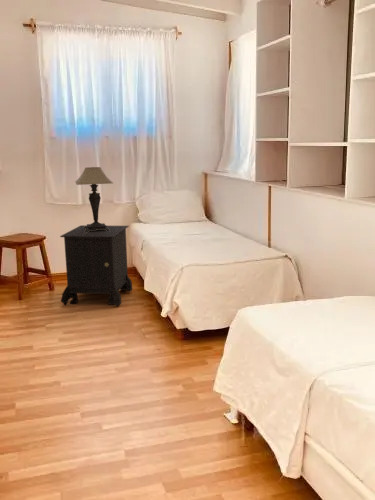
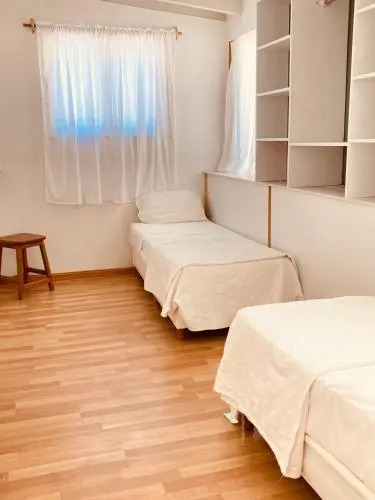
- nightstand (97, 264)
- table lamp (94, 198)
